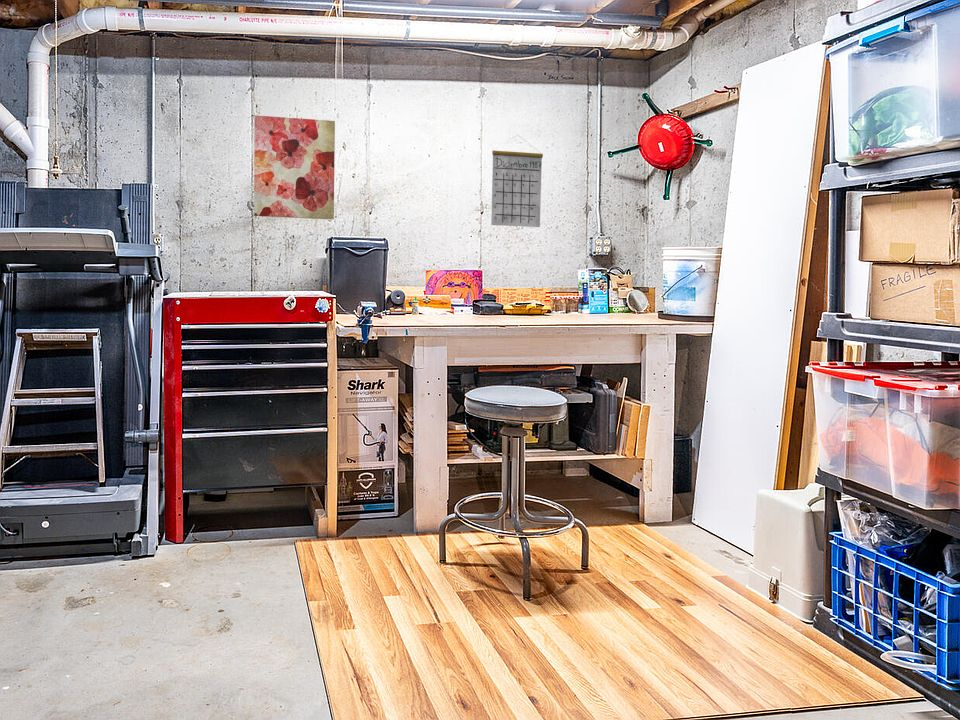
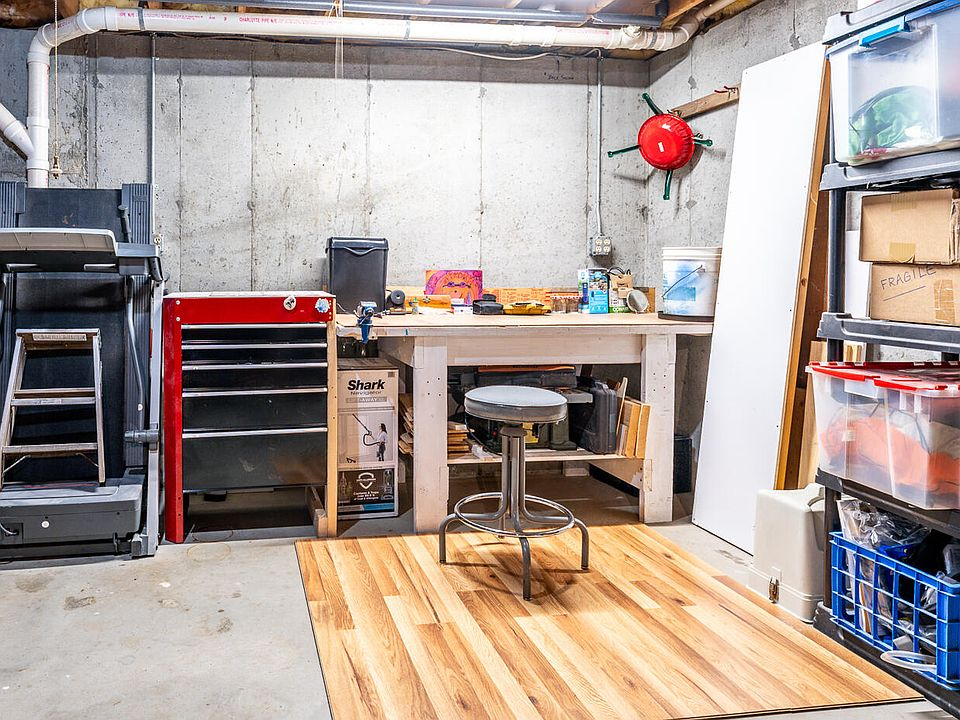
- wall art (294, 168)
- calendar (517, 180)
